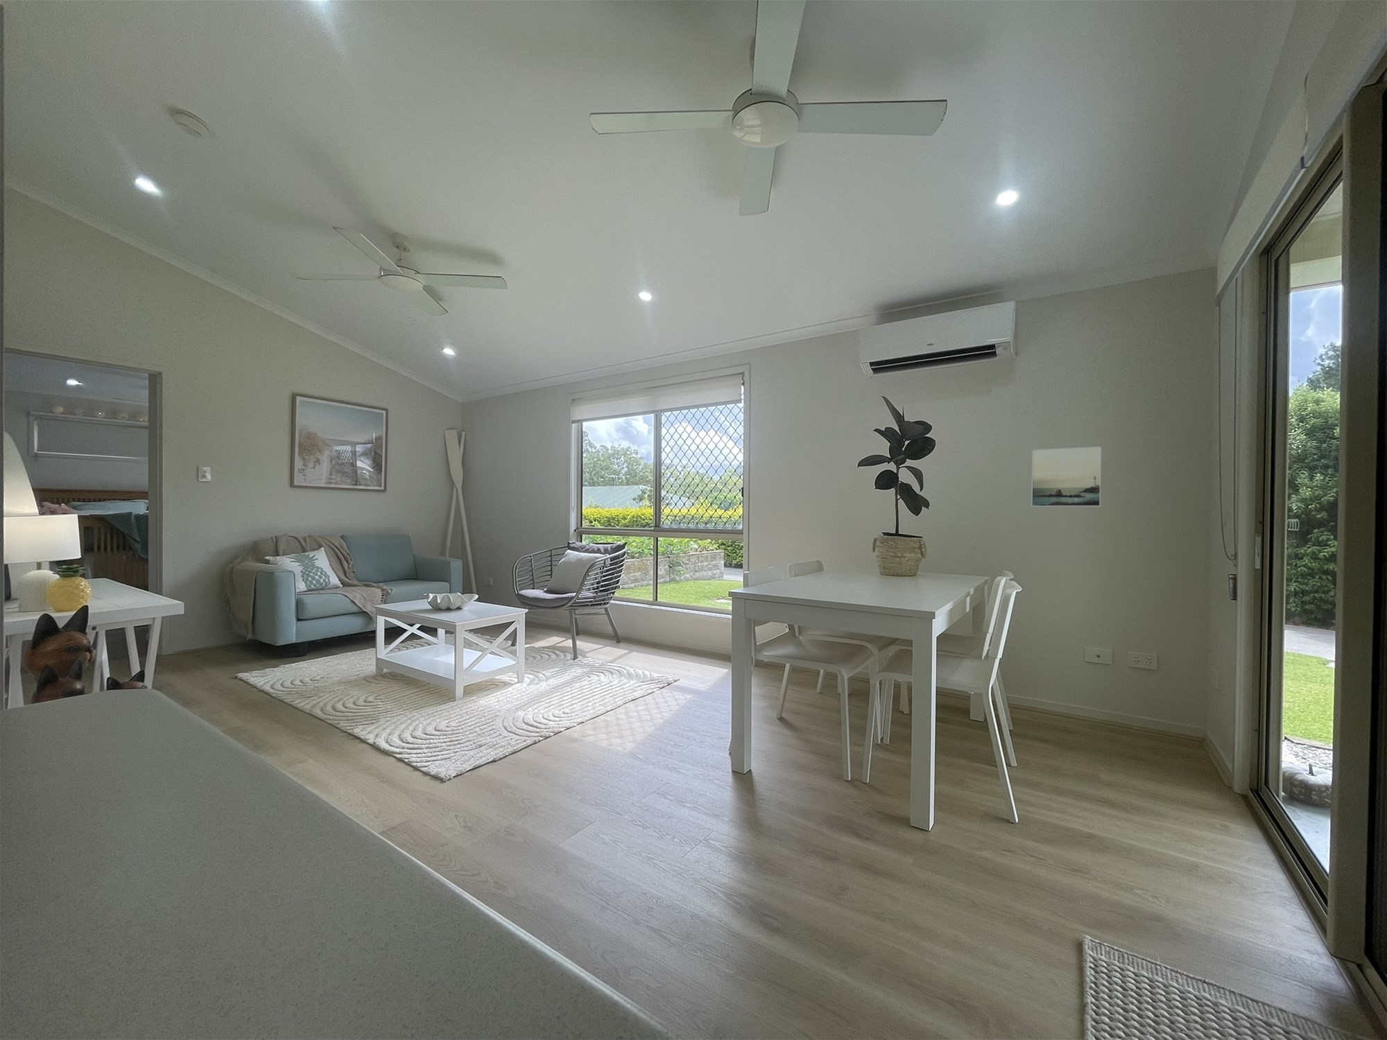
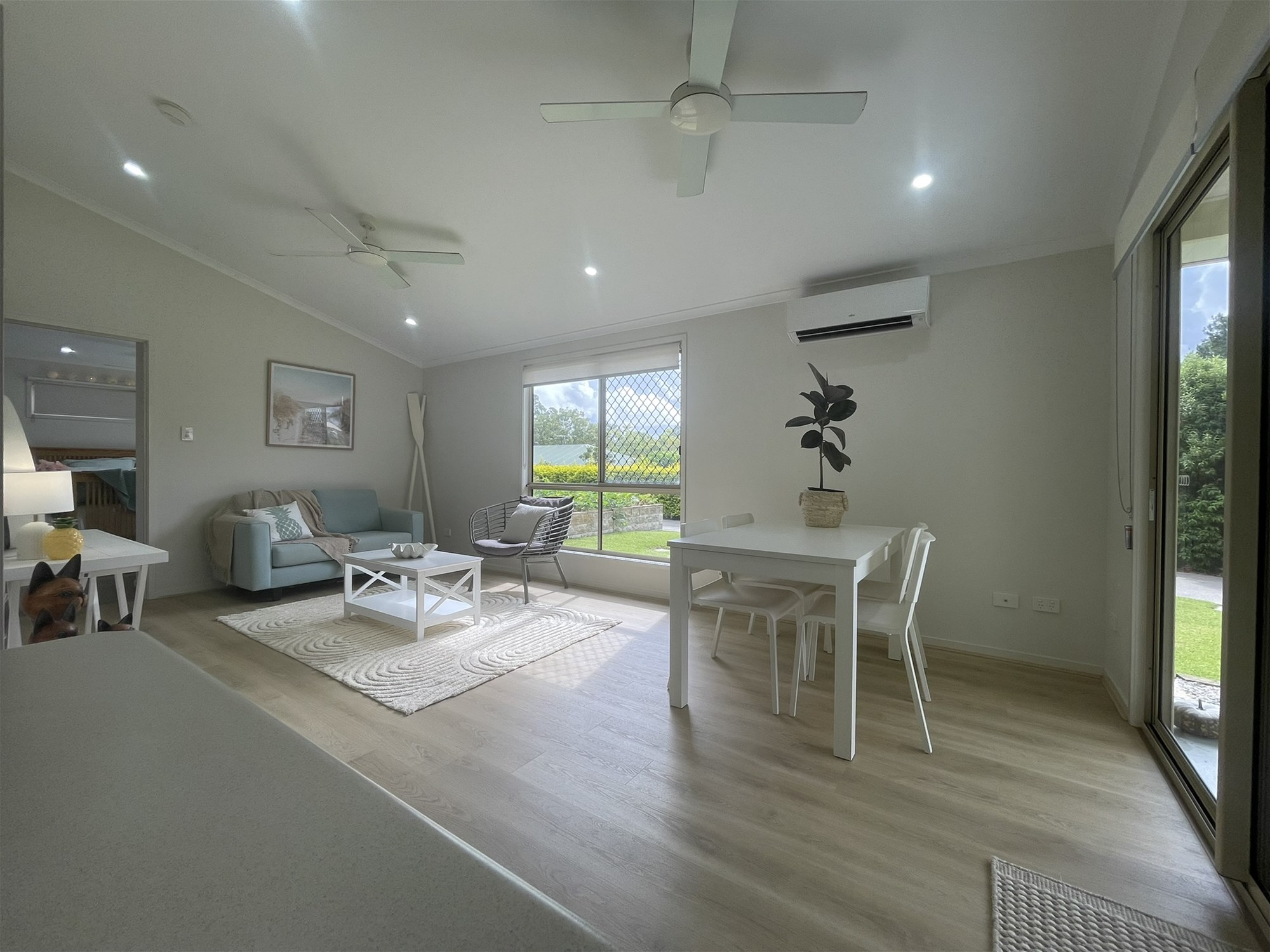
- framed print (1065, 477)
